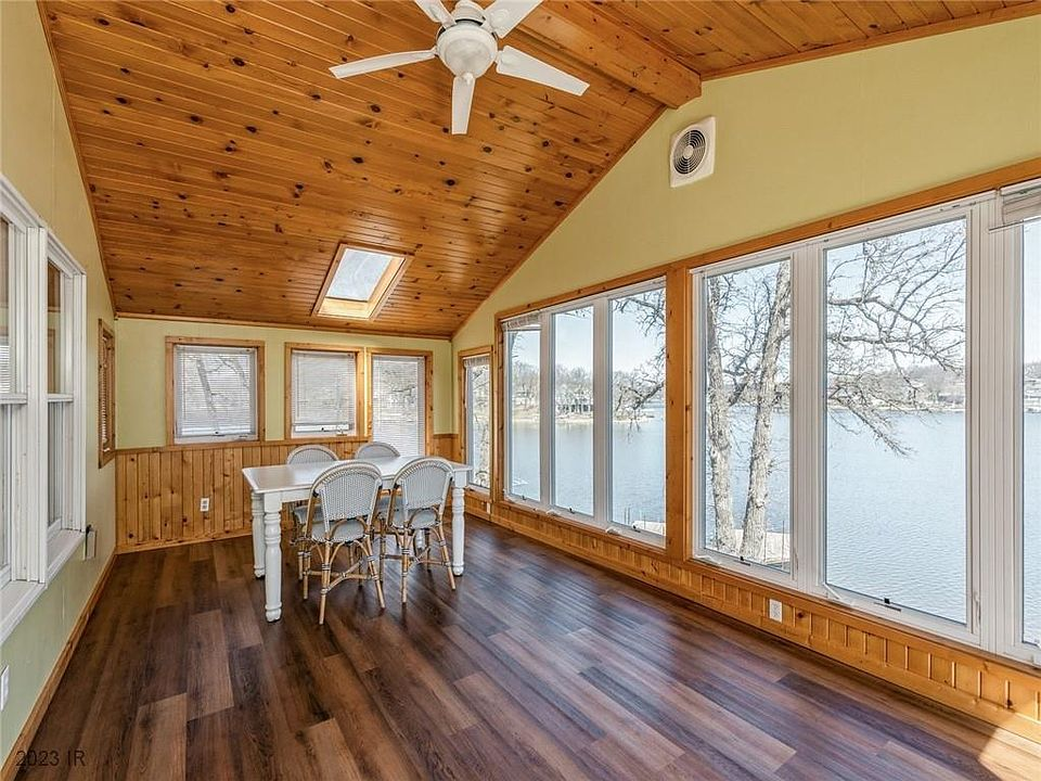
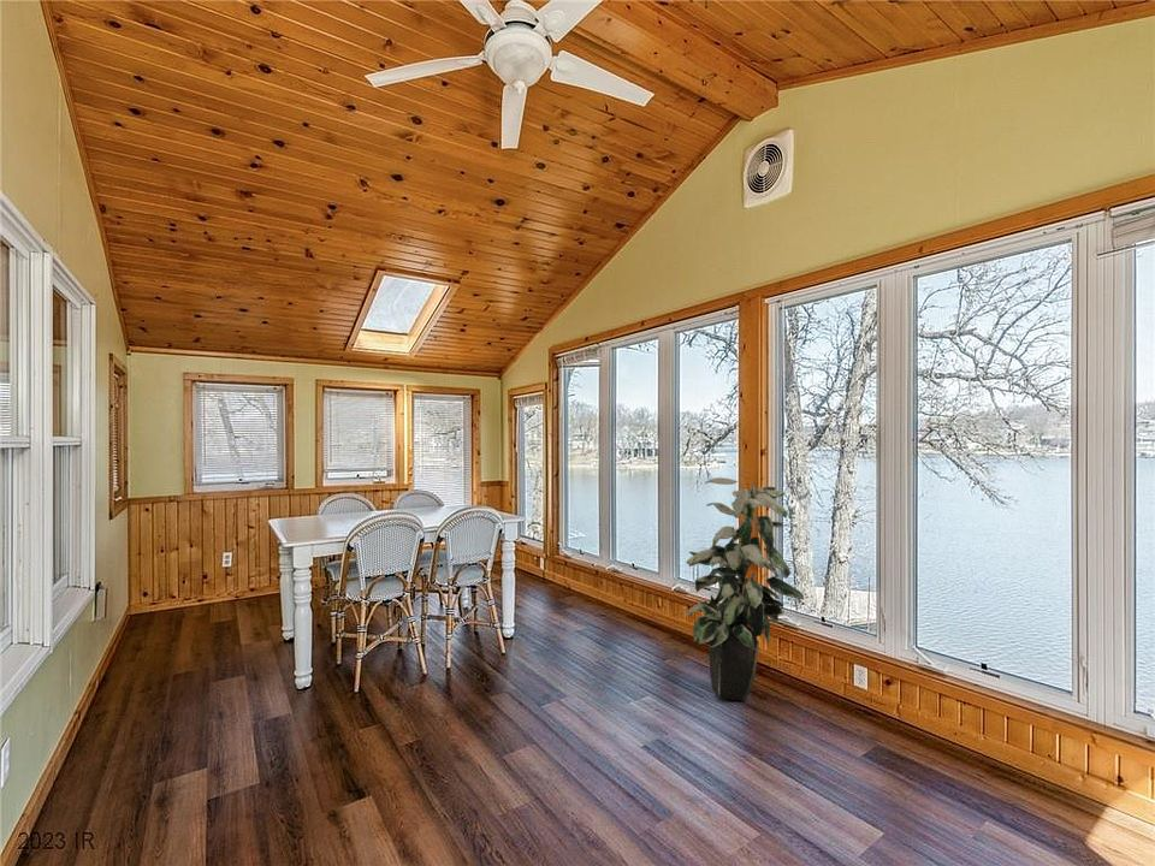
+ indoor plant (735, 585)
